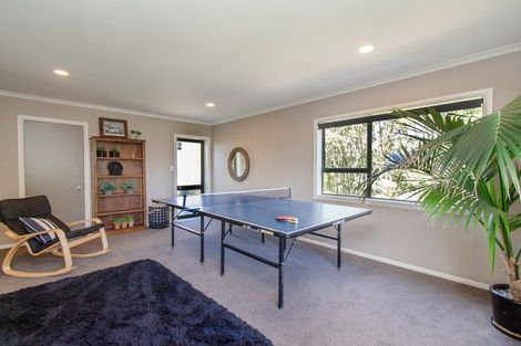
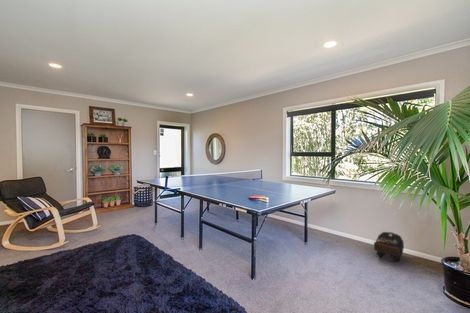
+ backpack (389, 246)
